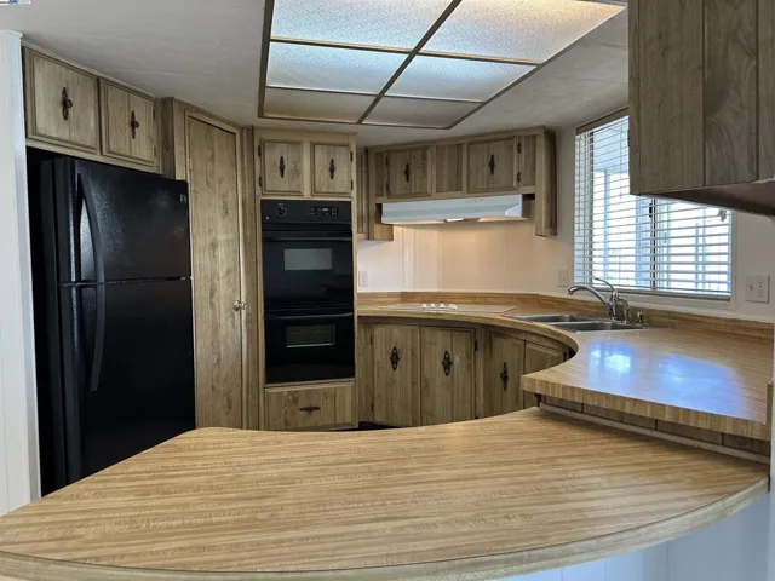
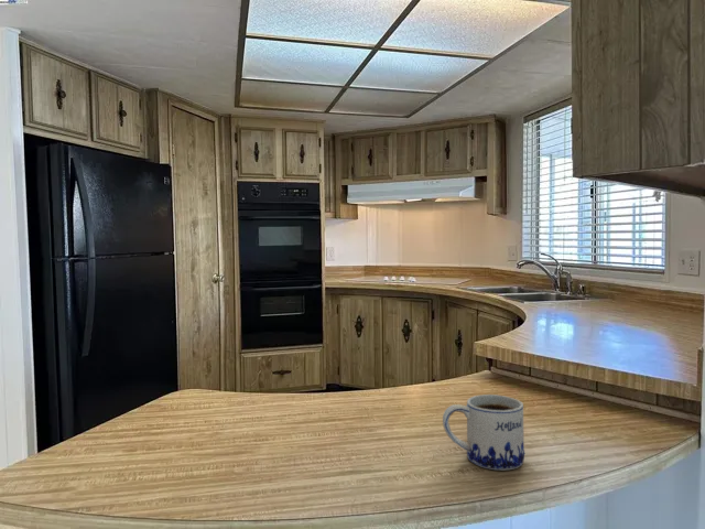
+ mug (487, 430)
